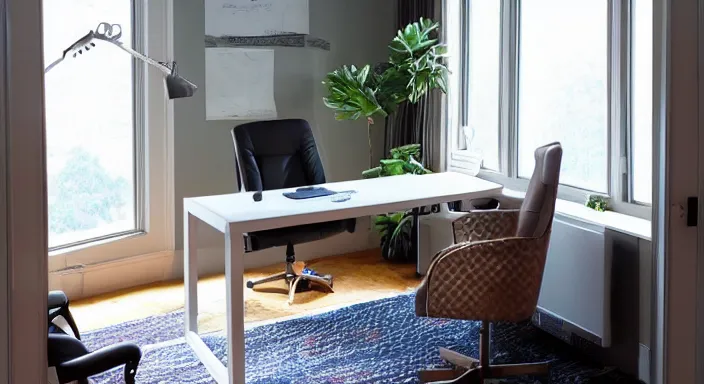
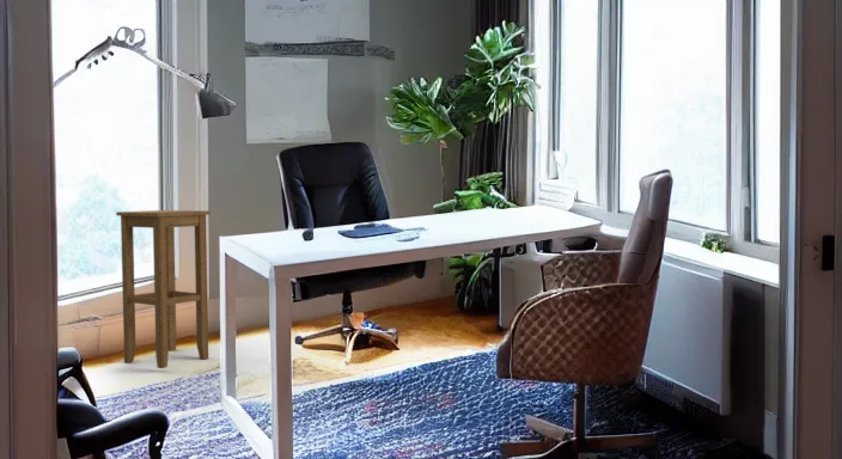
+ stool (165, 286)
